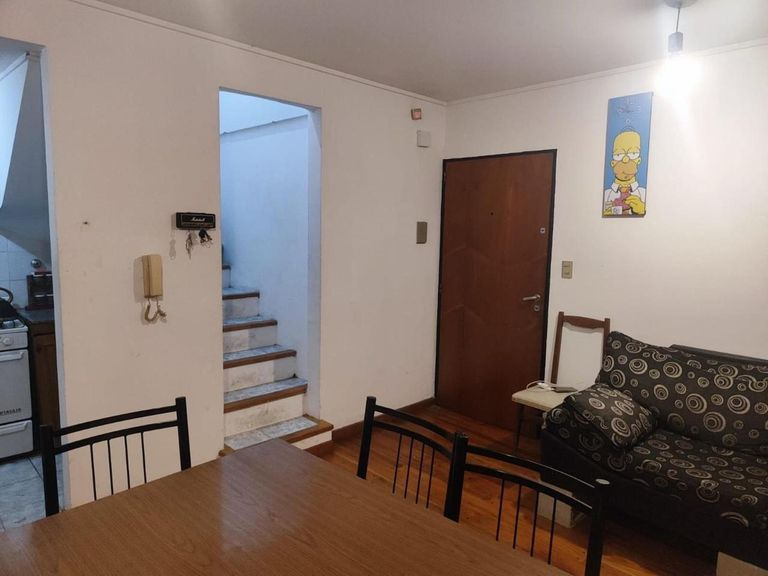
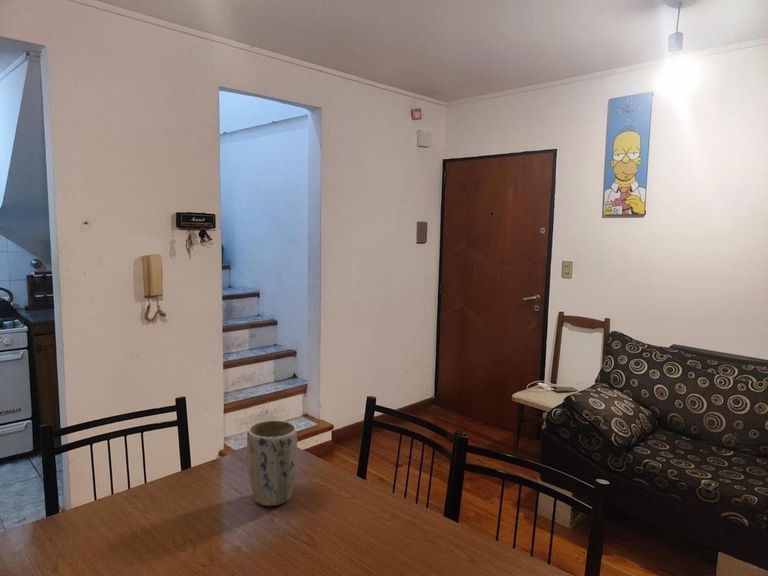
+ plant pot (272, 463)
